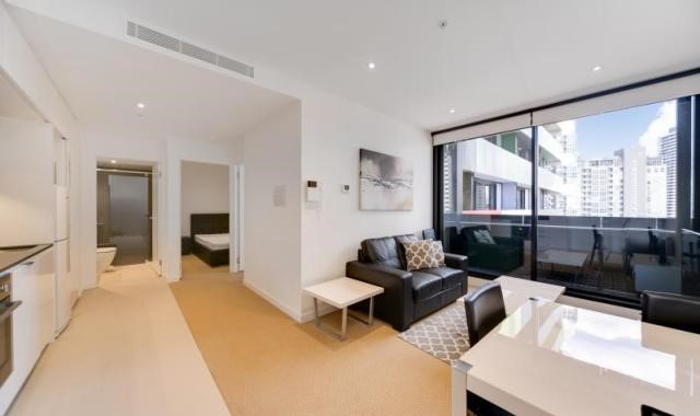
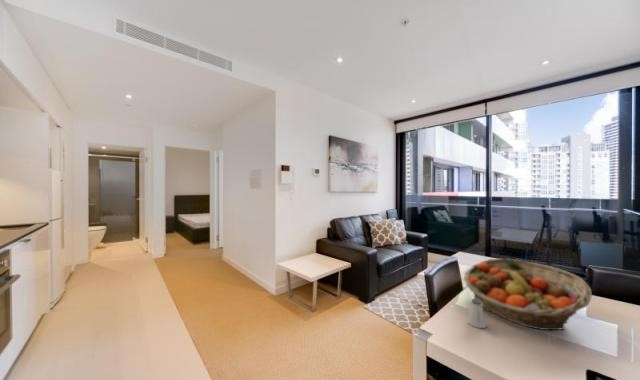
+ saltshaker (476, 312)
+ fruit basket (518, 289)
